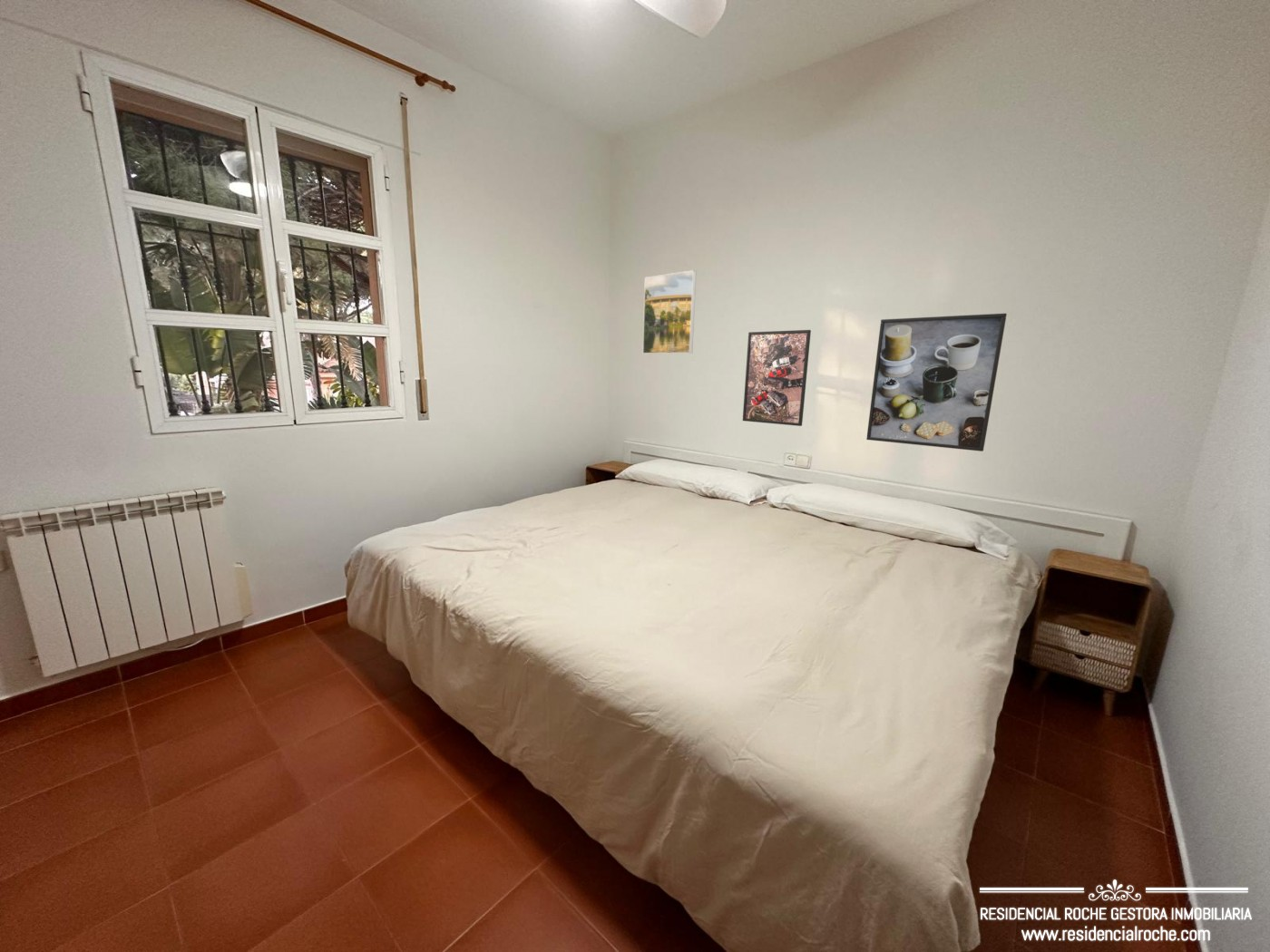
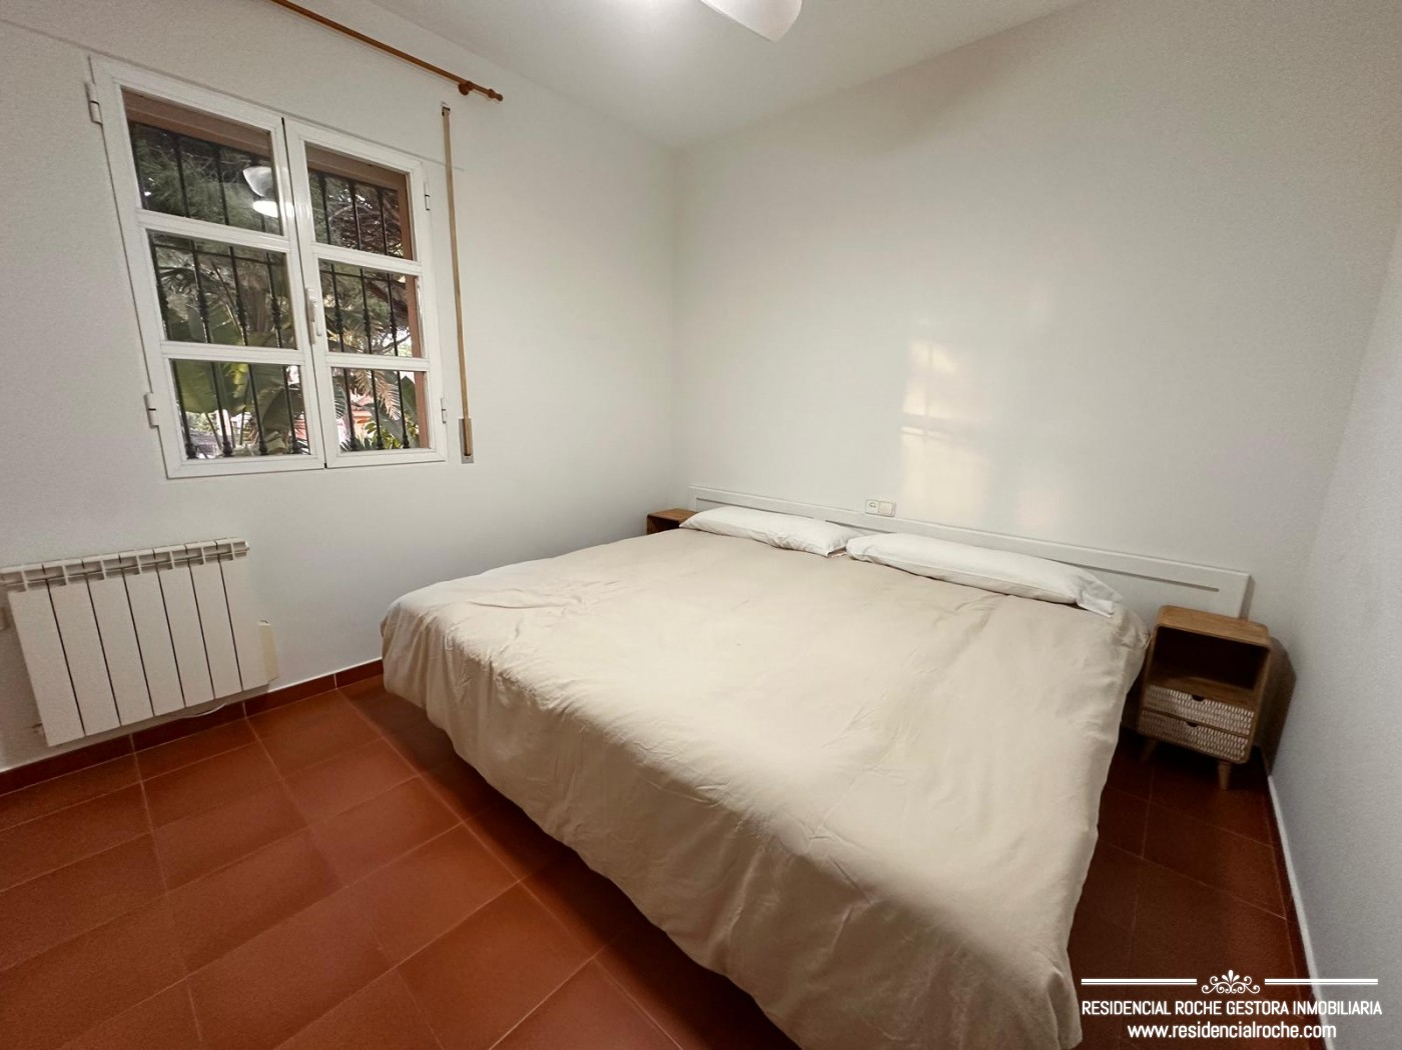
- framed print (775, 378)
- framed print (930, 382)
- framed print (668, 314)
